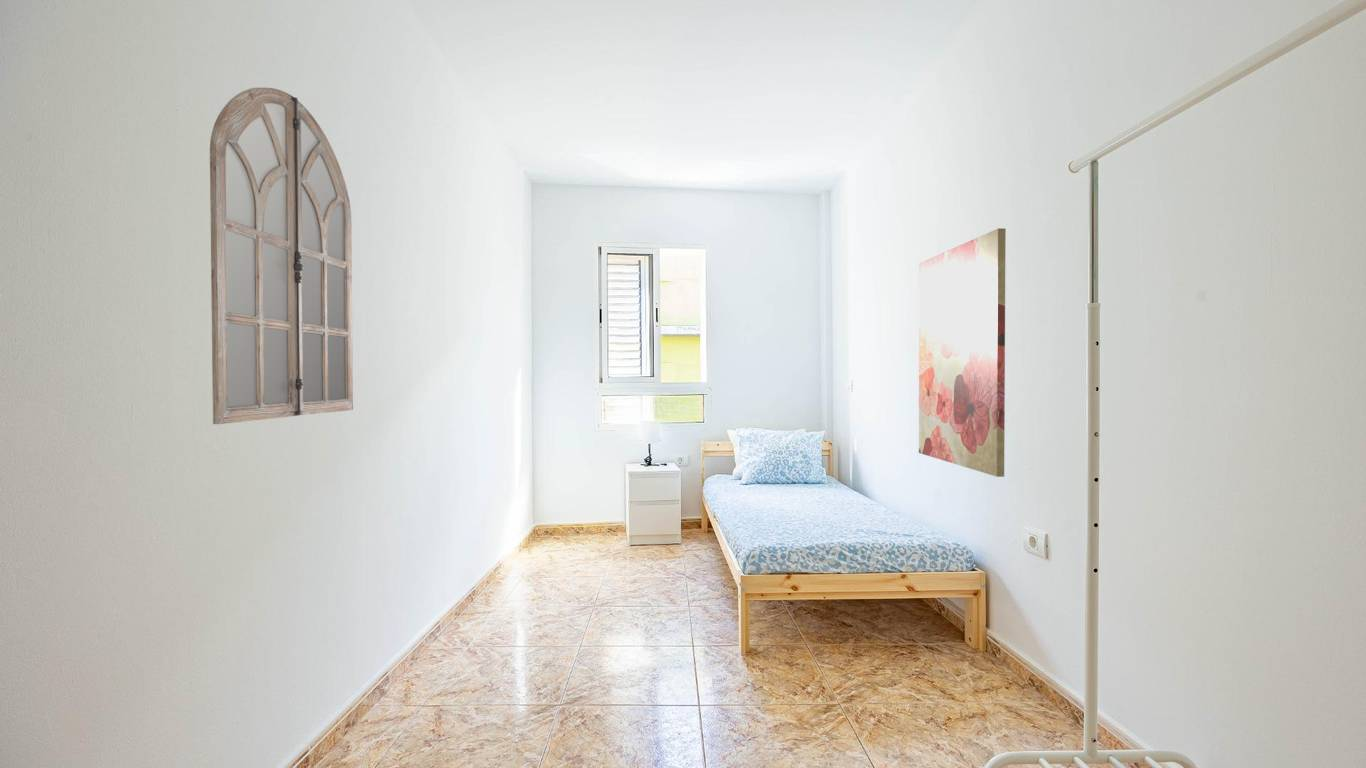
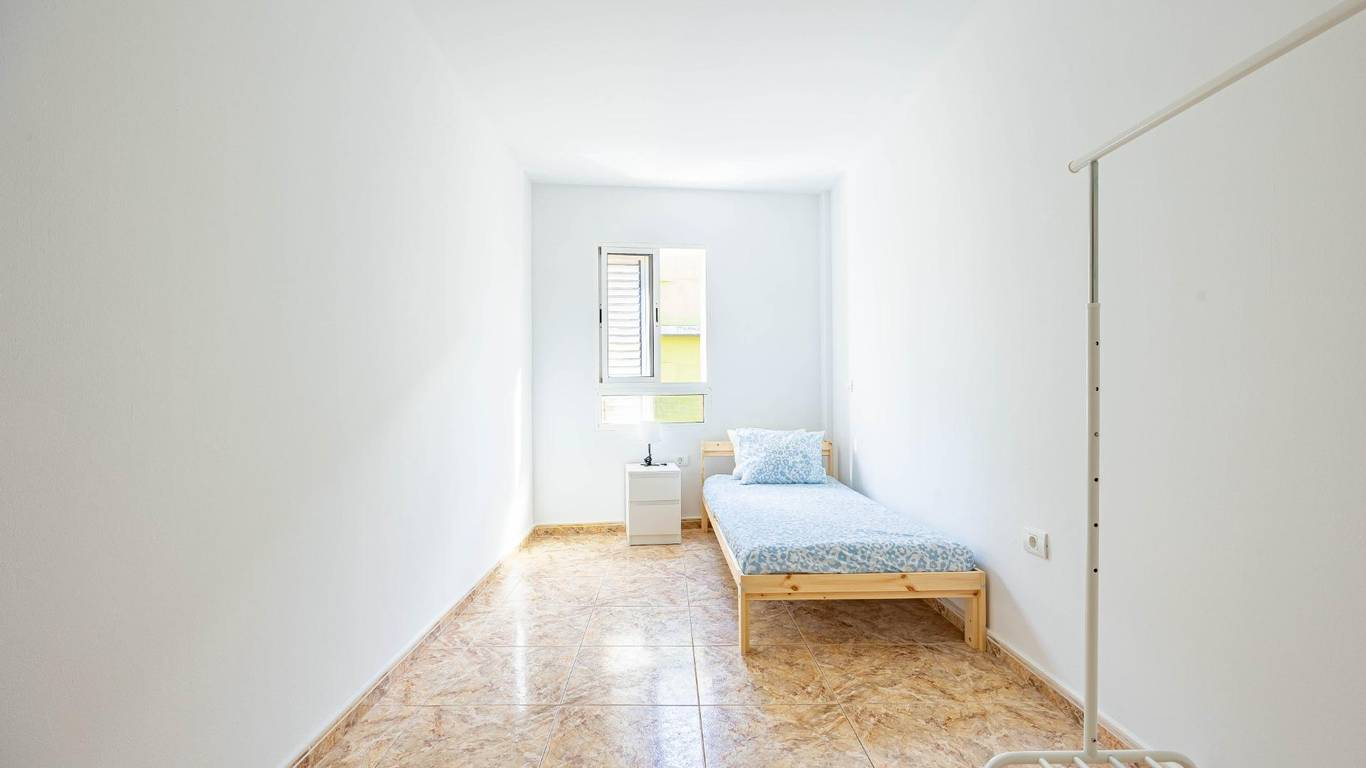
- wall art (956, 356)
- home mirror (296, 257)
